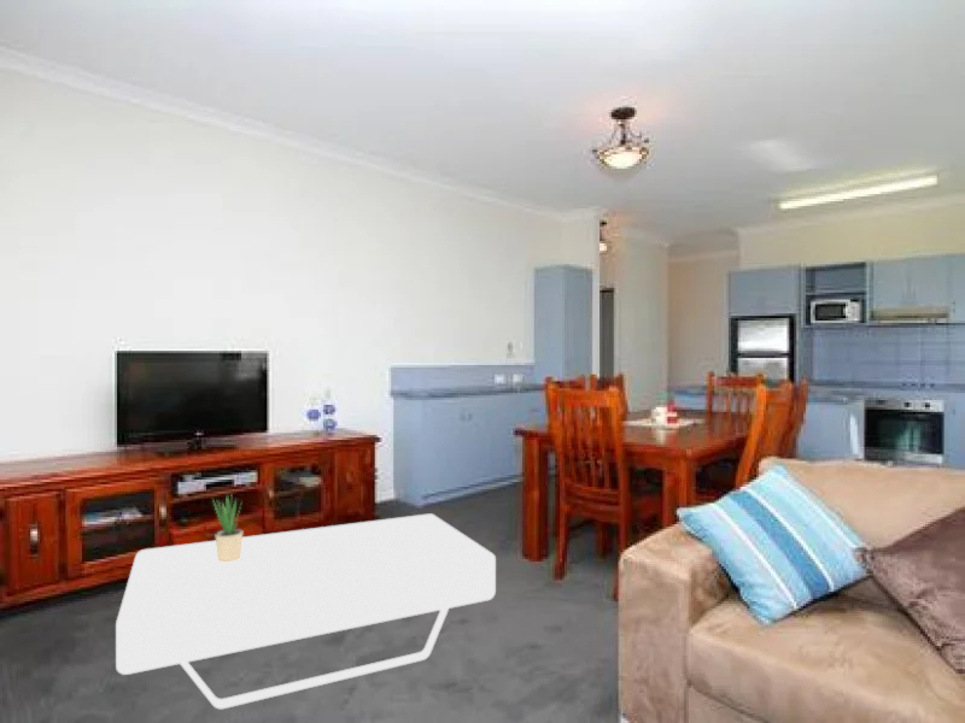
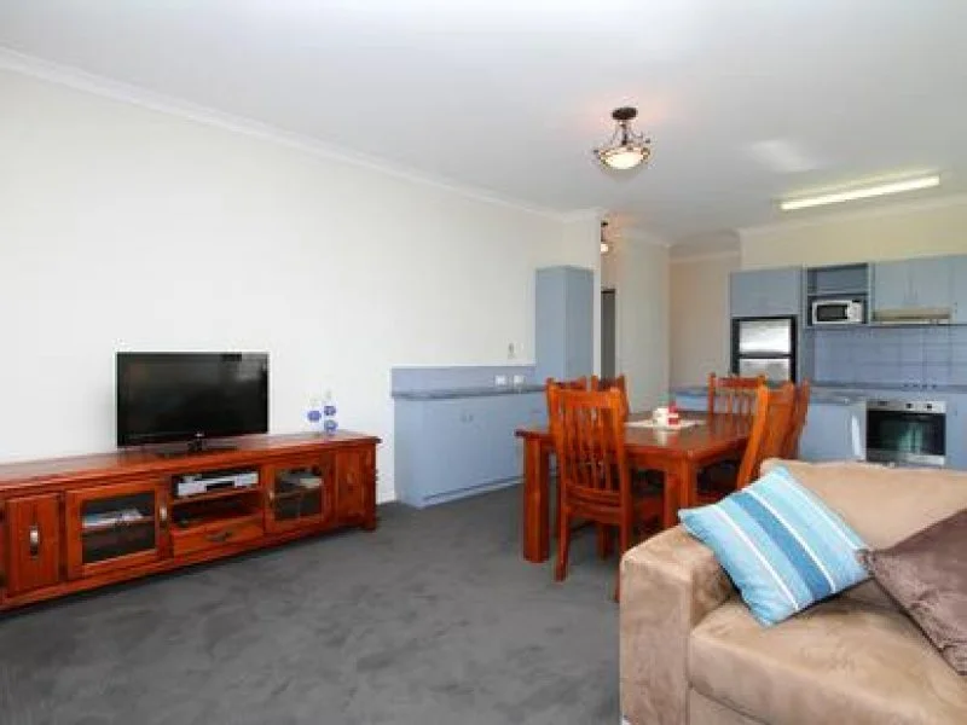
- potted plant (227, 521)
- coffee table (315, 598)
